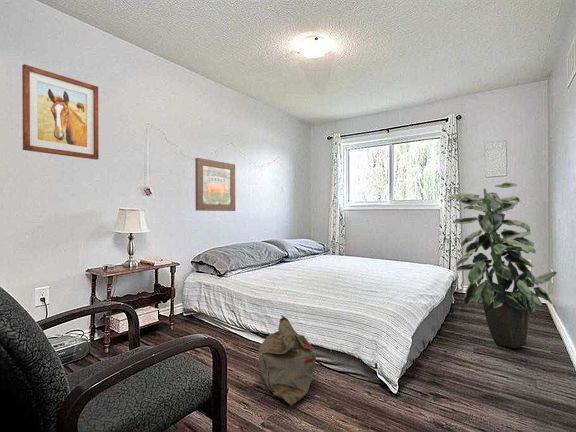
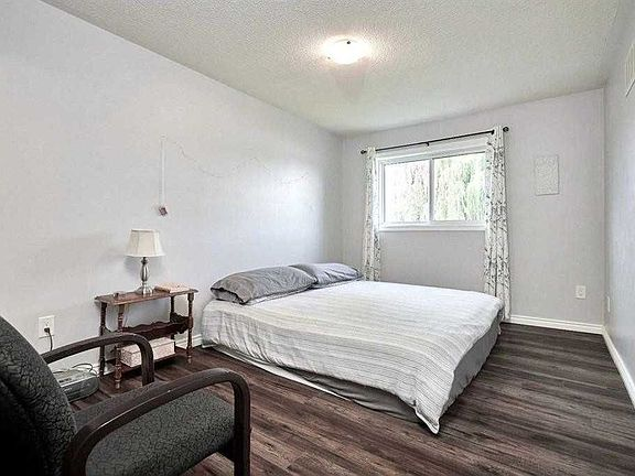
- wall art (216, 186)
- wall art (63, 115)
- bag (287, 352)
- indoor plant (498, 263)
